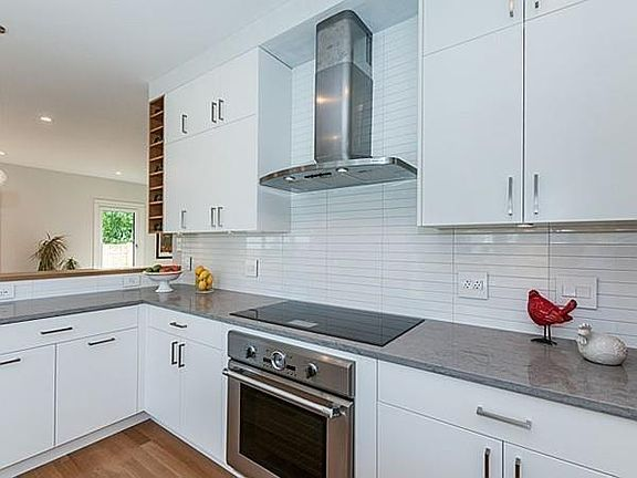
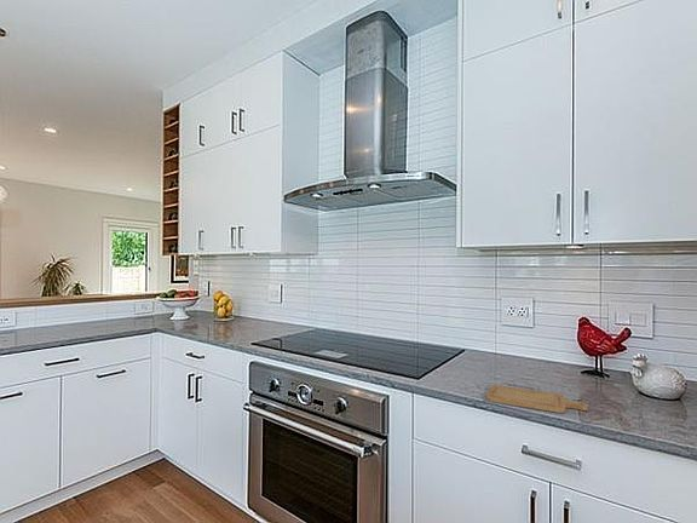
+ chopping board (535, 398)
